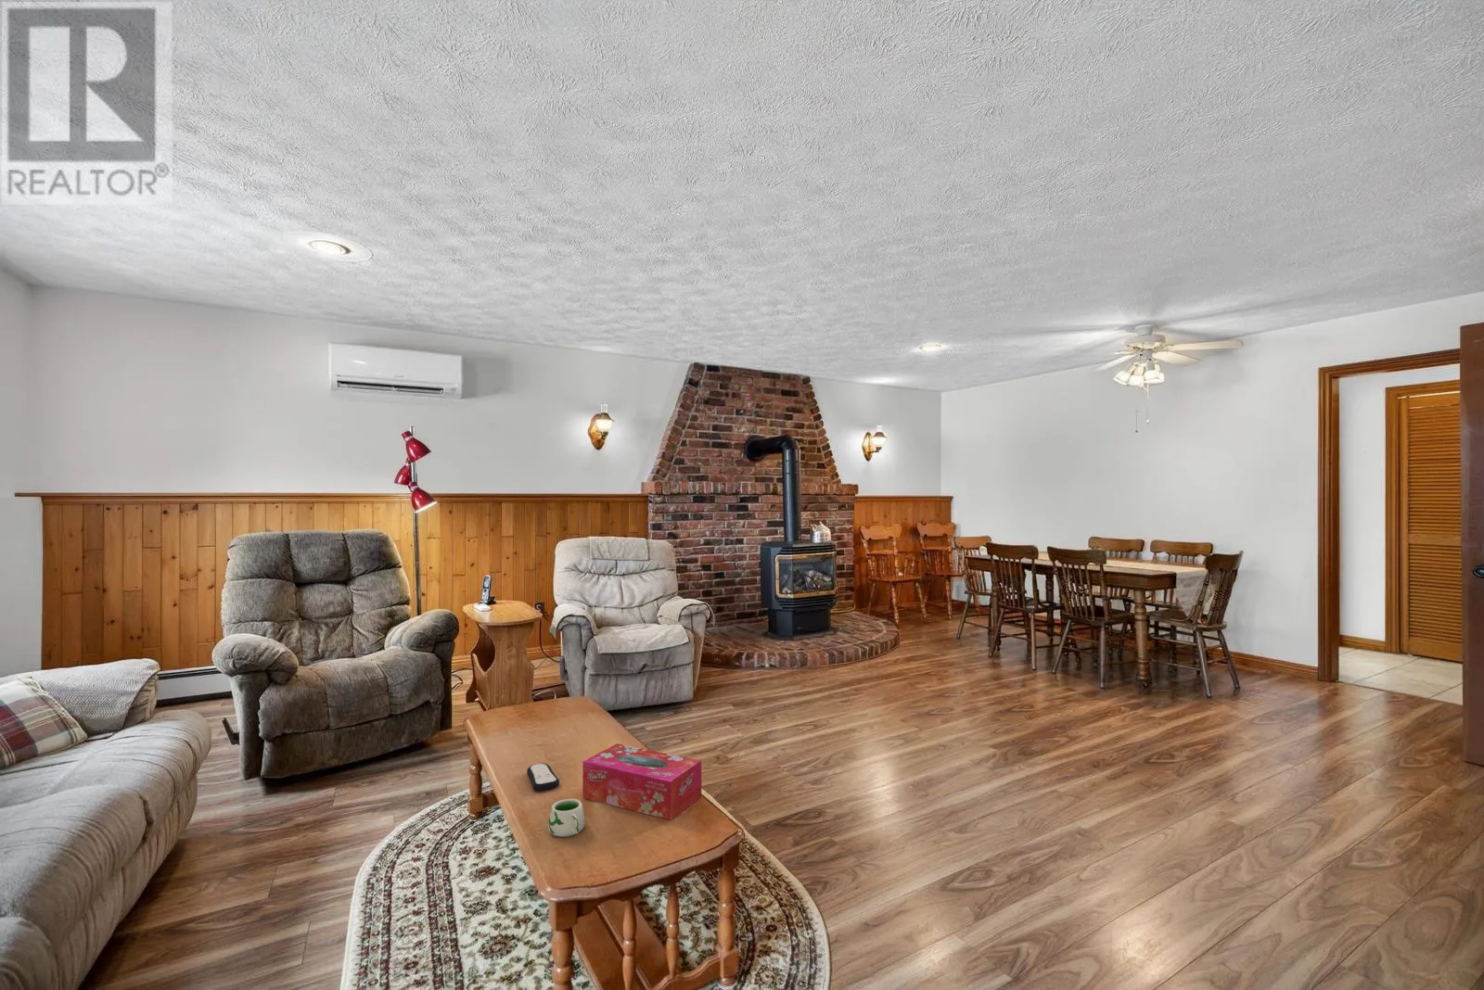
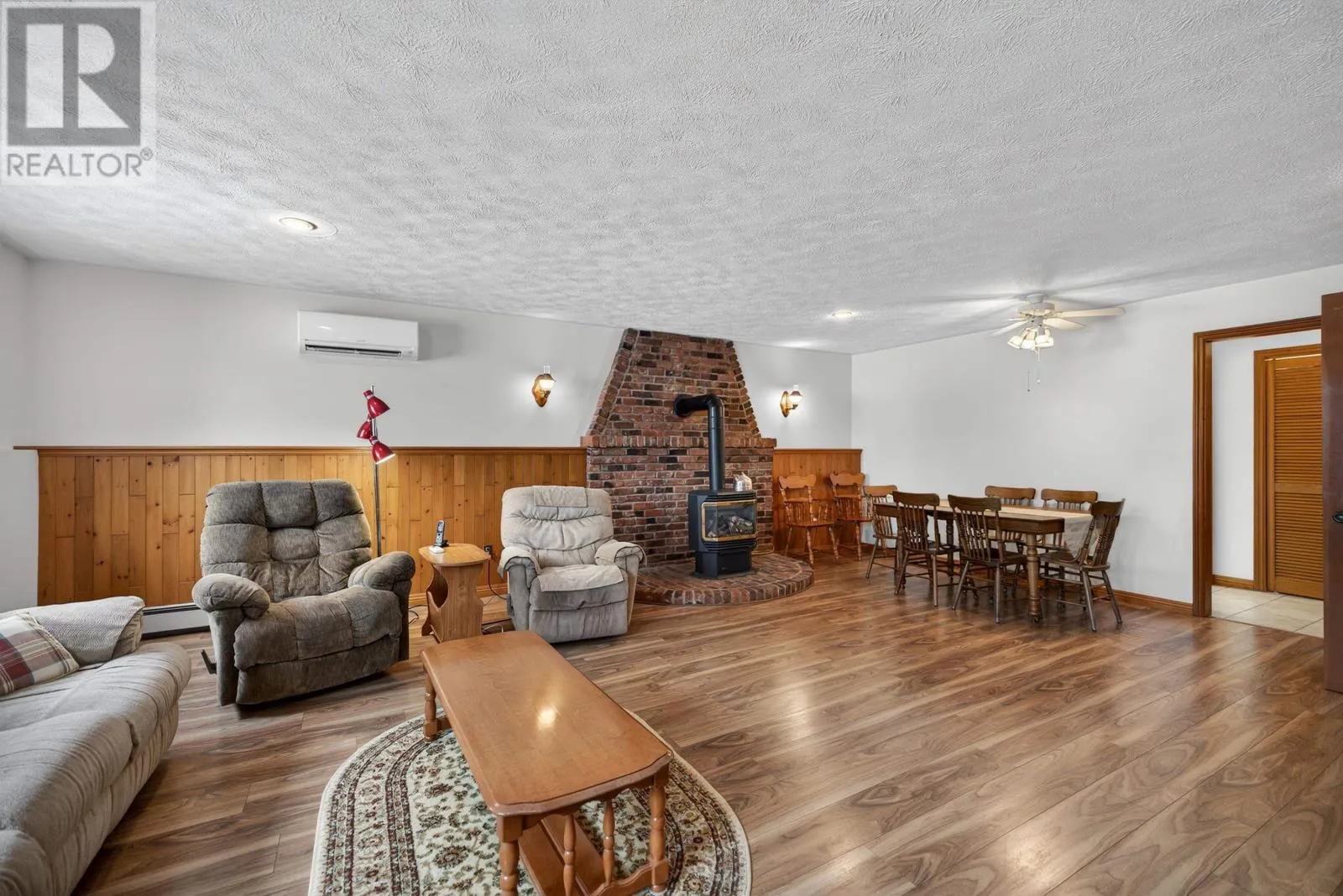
- tissue box (642, 779)
- remote control (541, 776)
- mug (569, 820)
